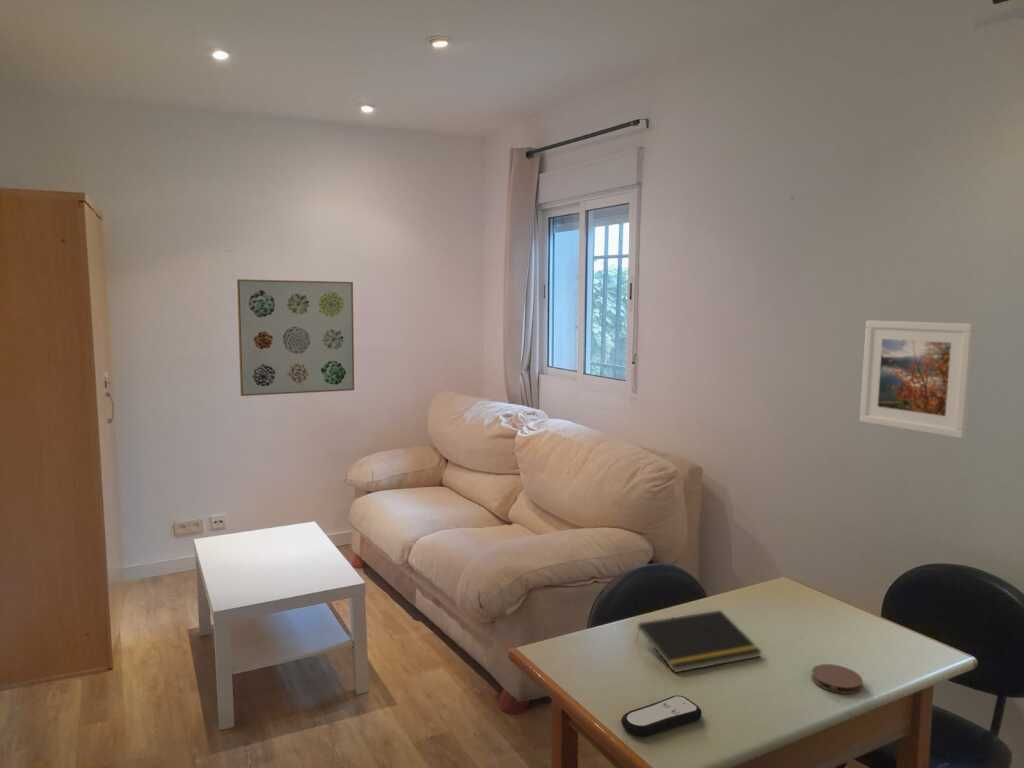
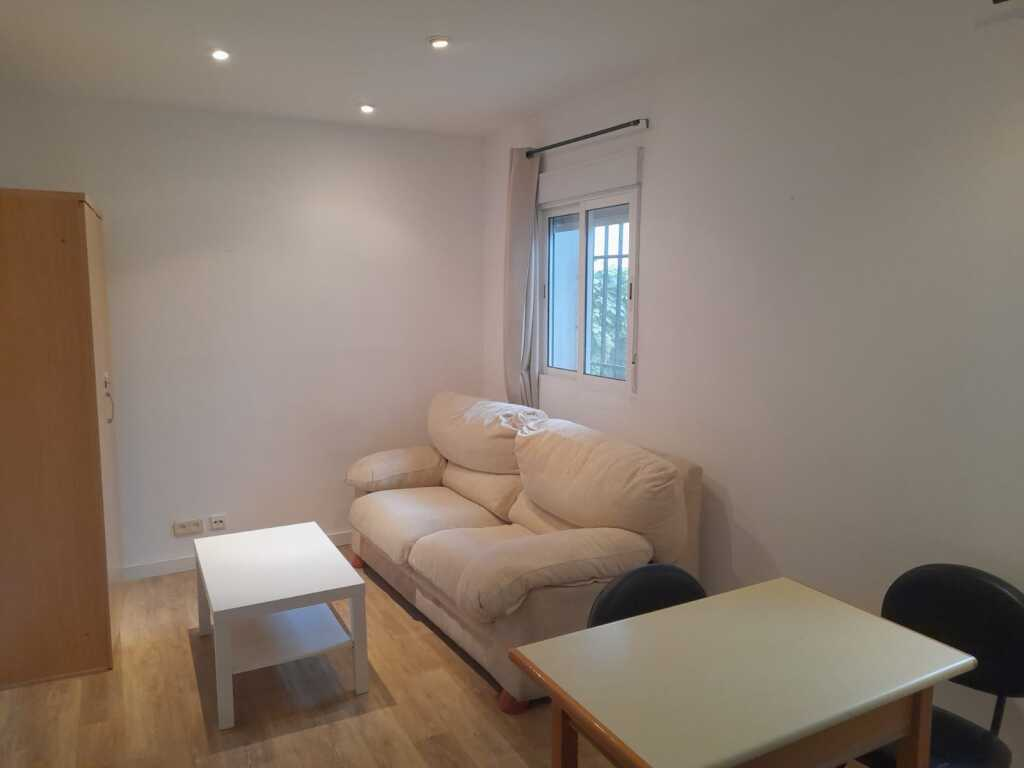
- wall art (298, 337)
- remote control (660, 715)
- coaster (836, 678)
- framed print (913, 376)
- notepad (698, 639)
